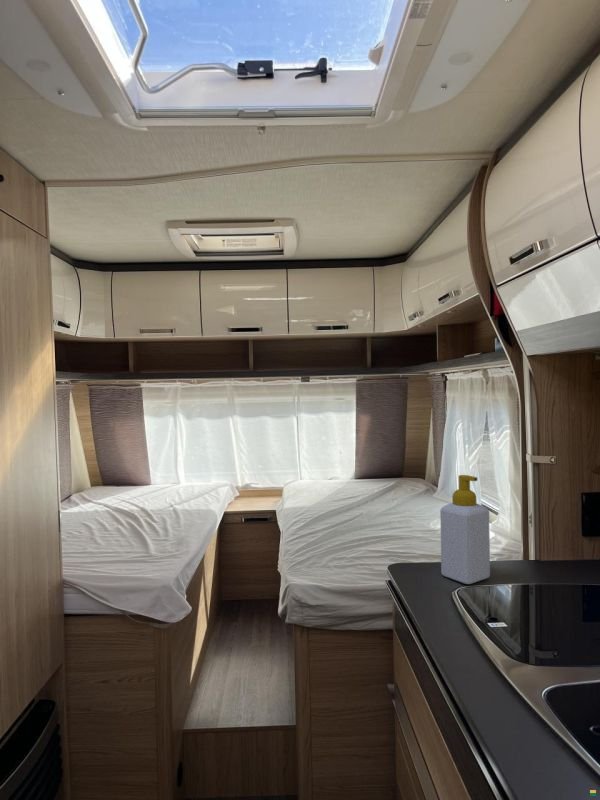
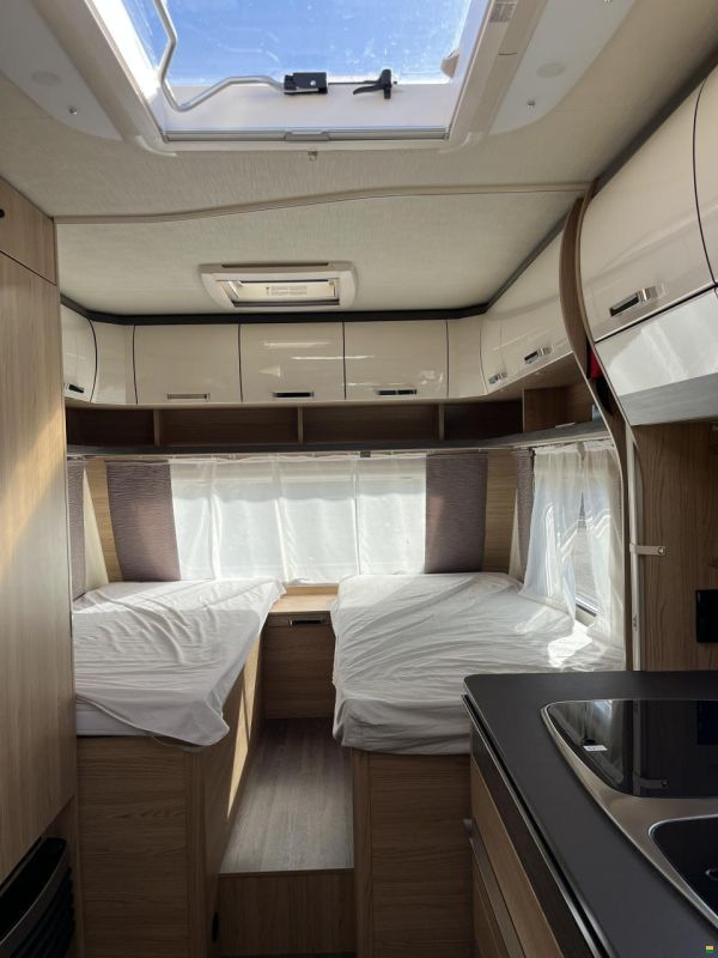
- soap bottle (464, 526)
